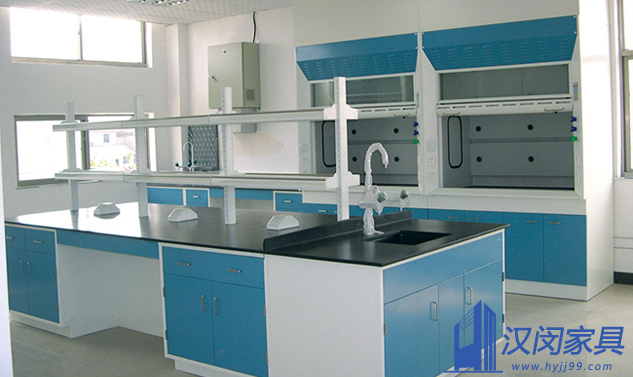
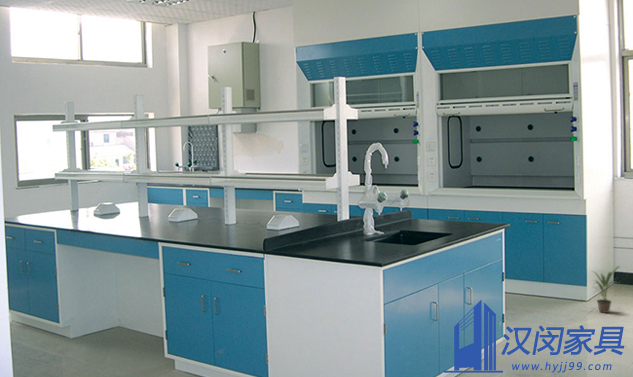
+ potted plant (605, 290)
